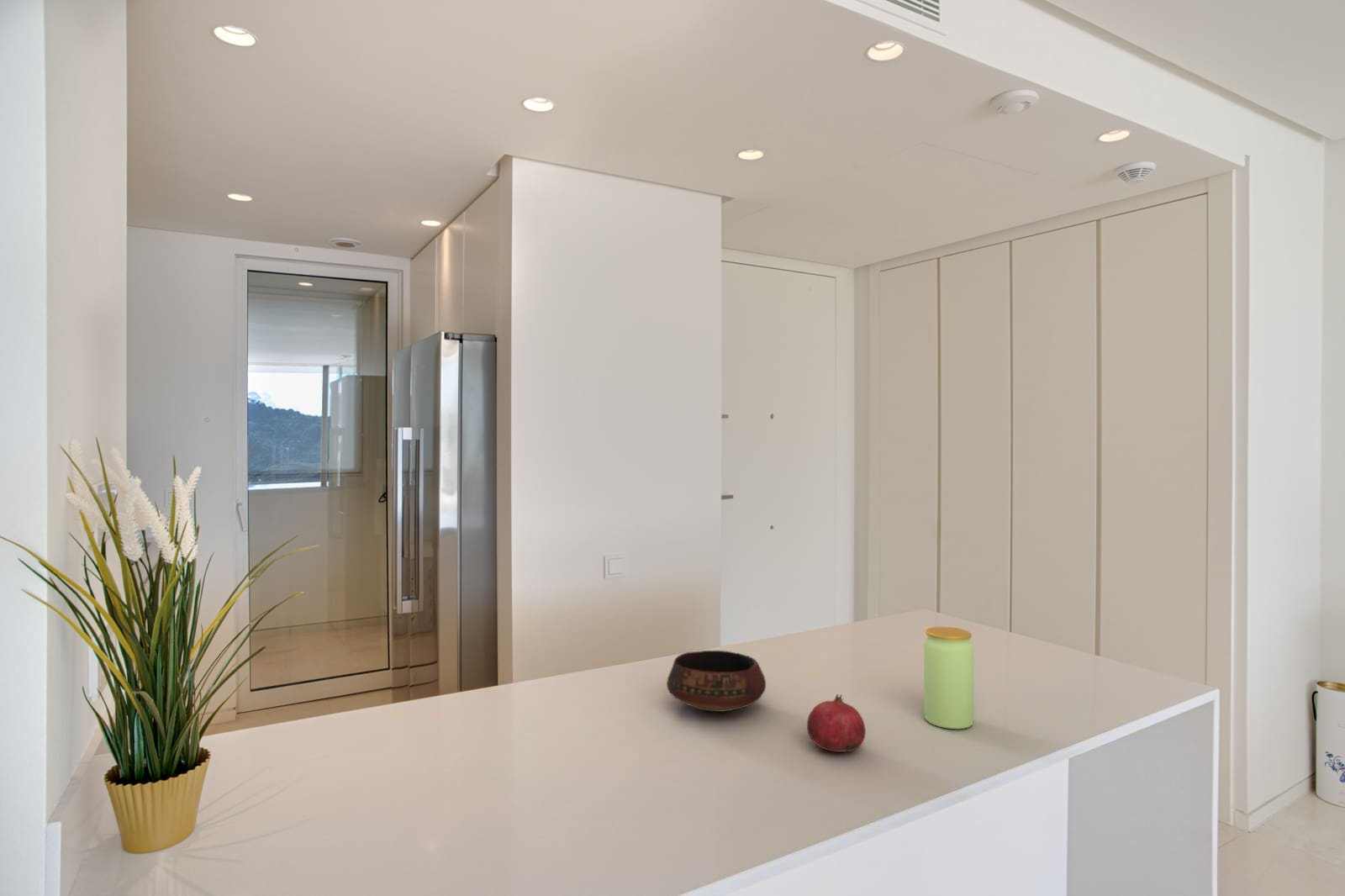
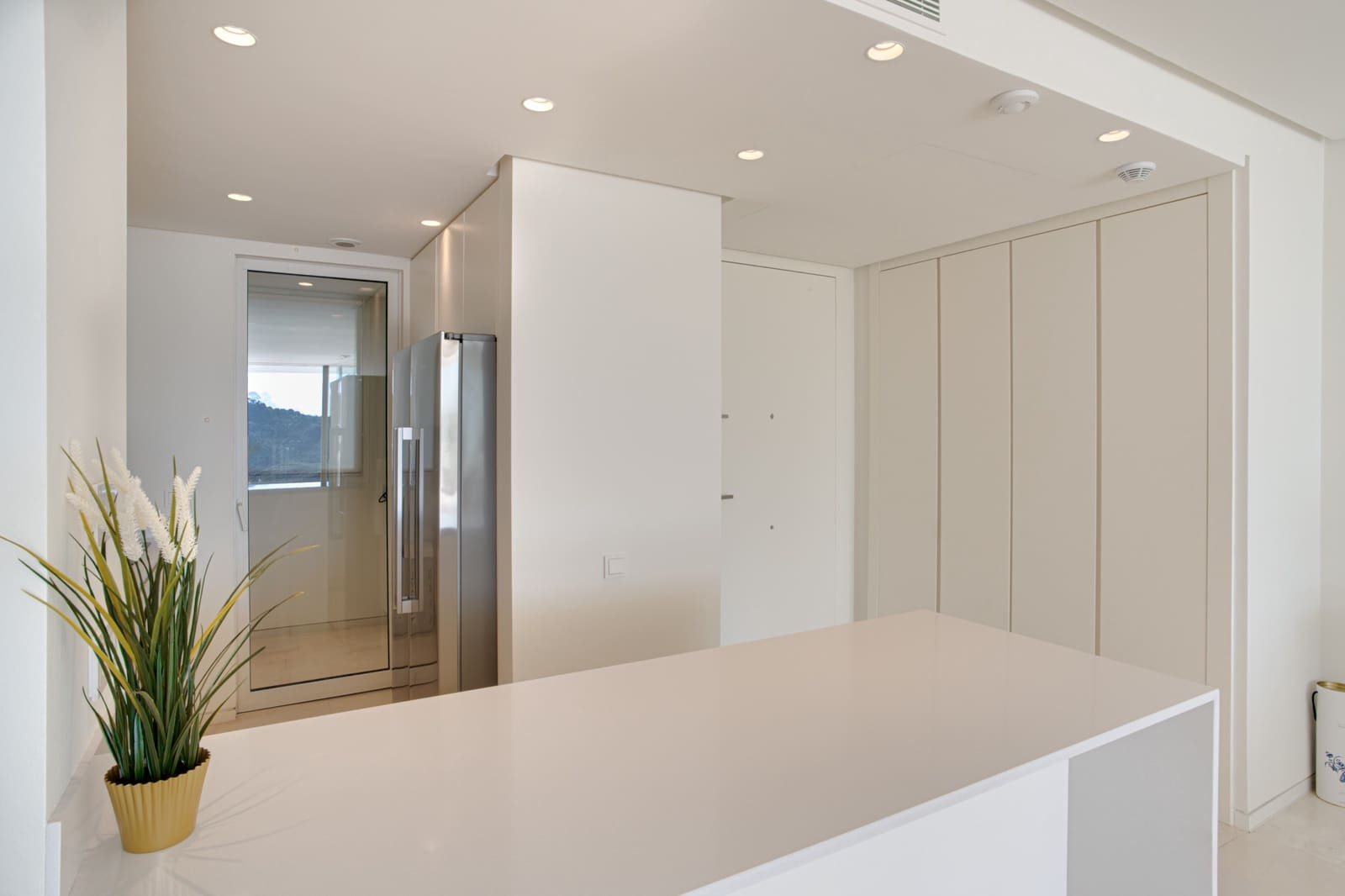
- jar (948, 676)
- bowl (715, 683)
- fruit (836, 721)
